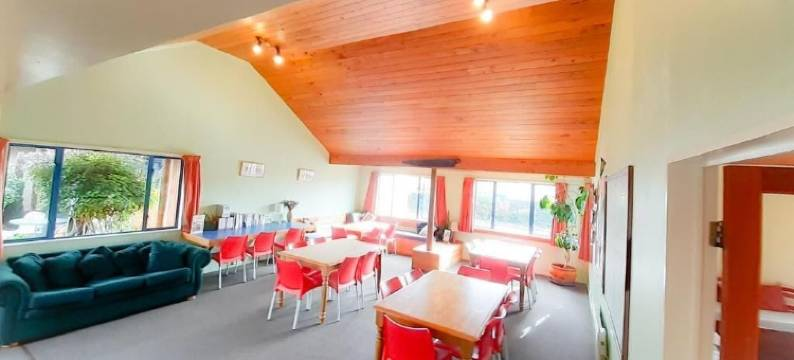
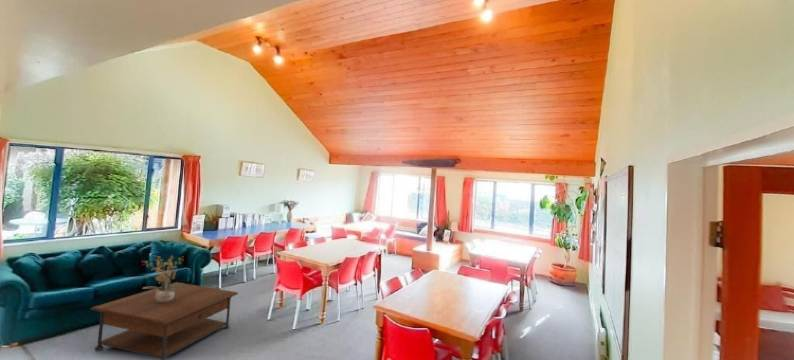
+ potted plant (164, 278)
+ coffee table (170, 318)
